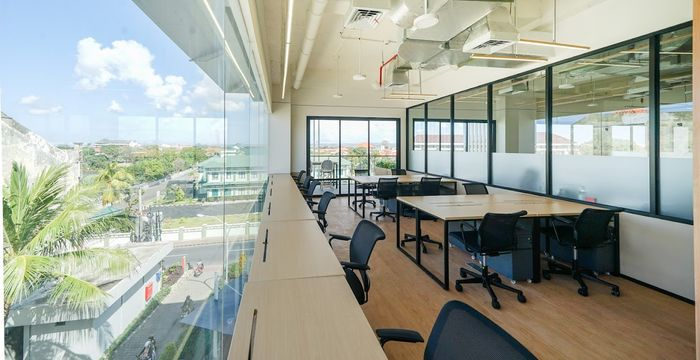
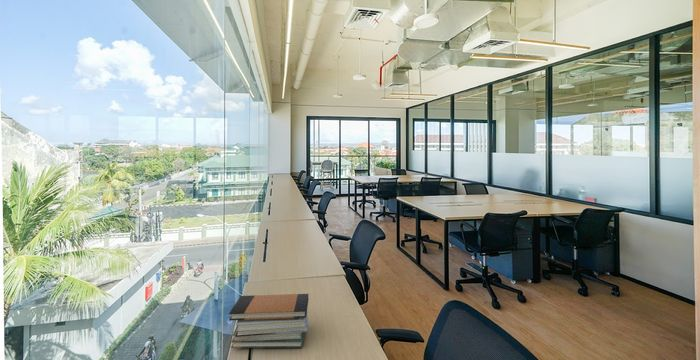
+ book stack (272, 320)
